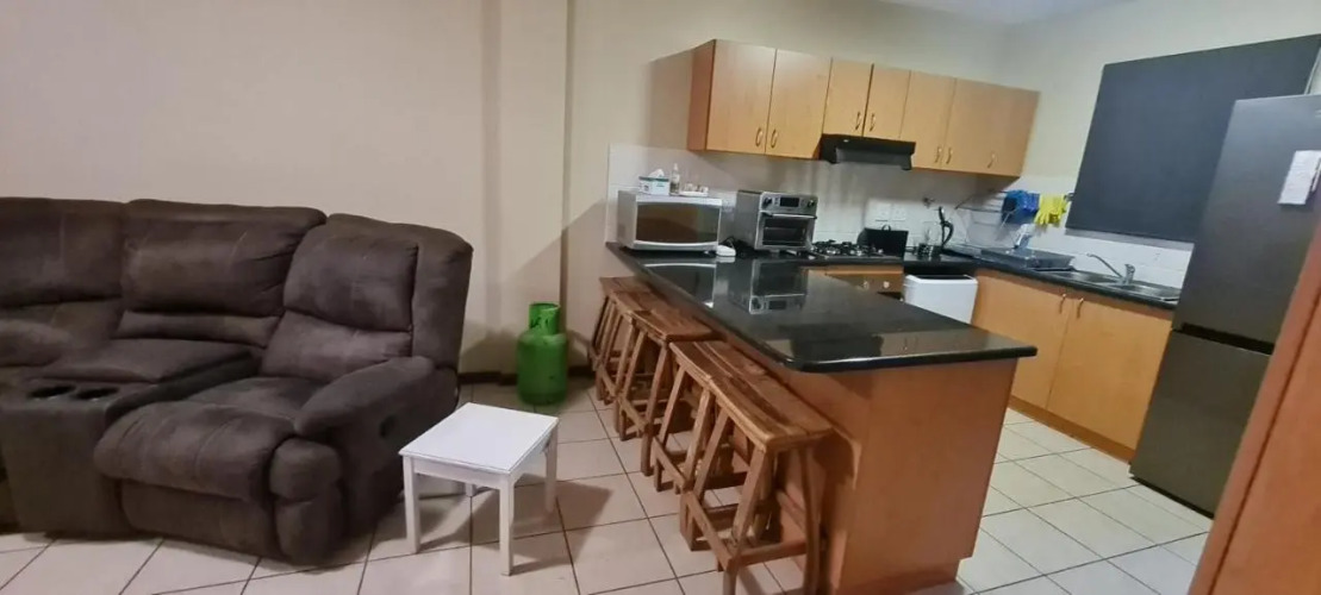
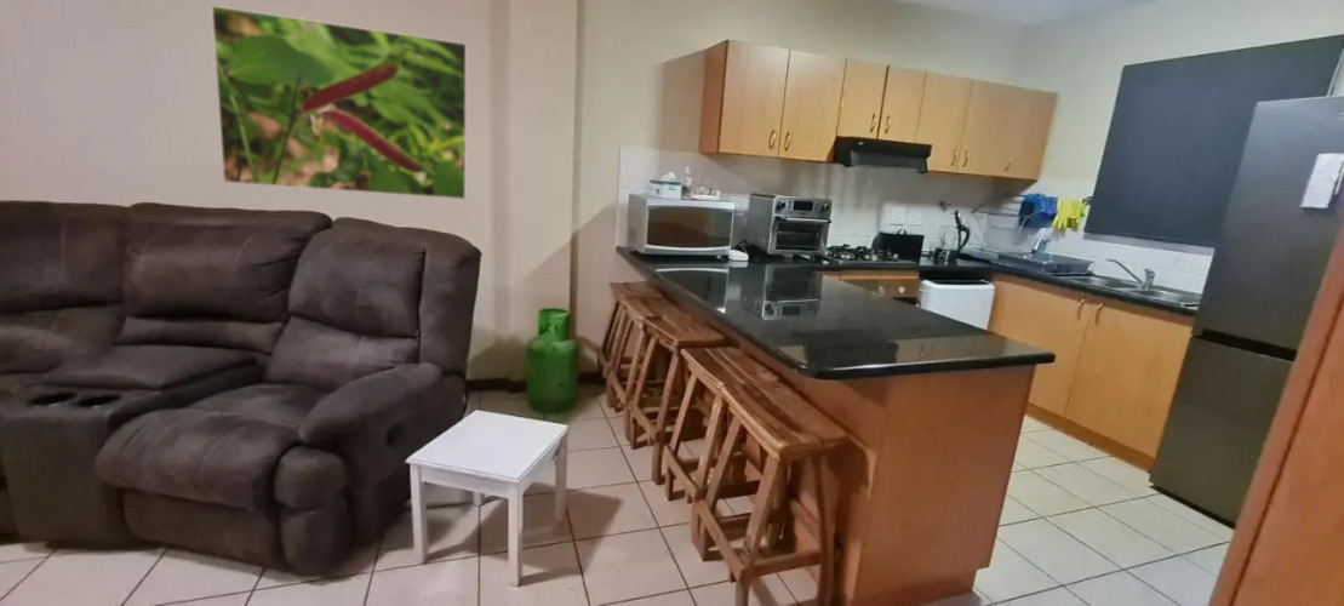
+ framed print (349, 110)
